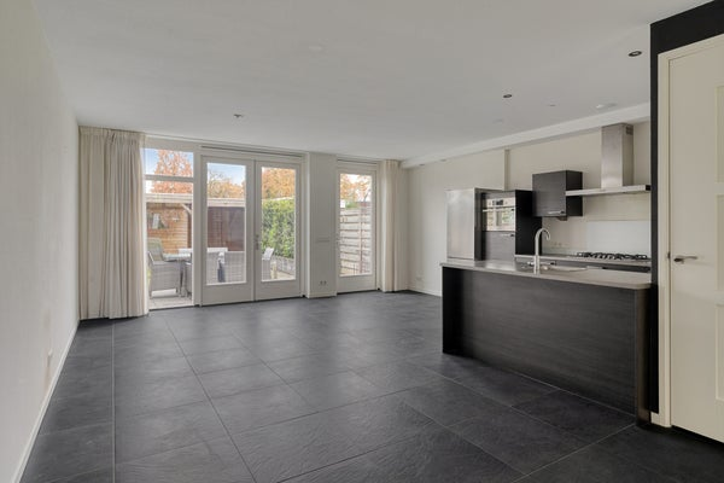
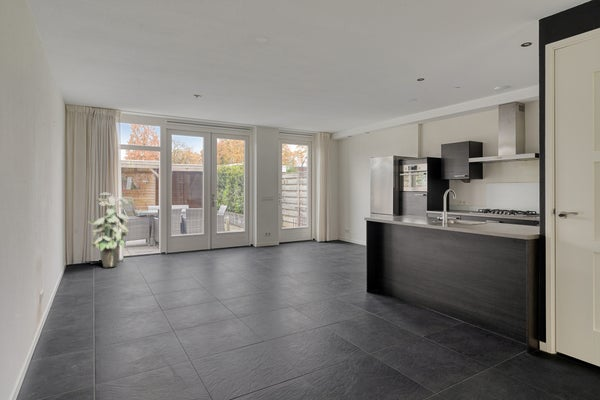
+ indoor plant (109, 230)
